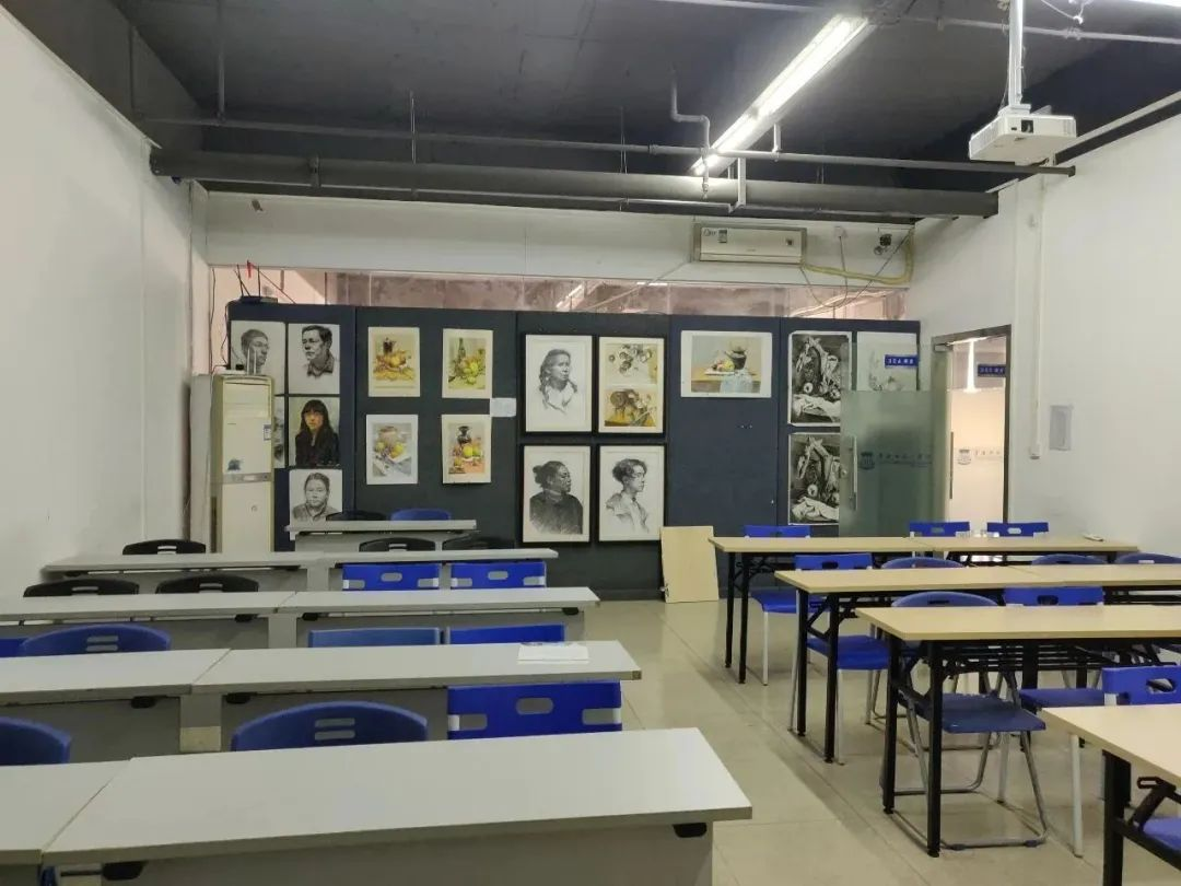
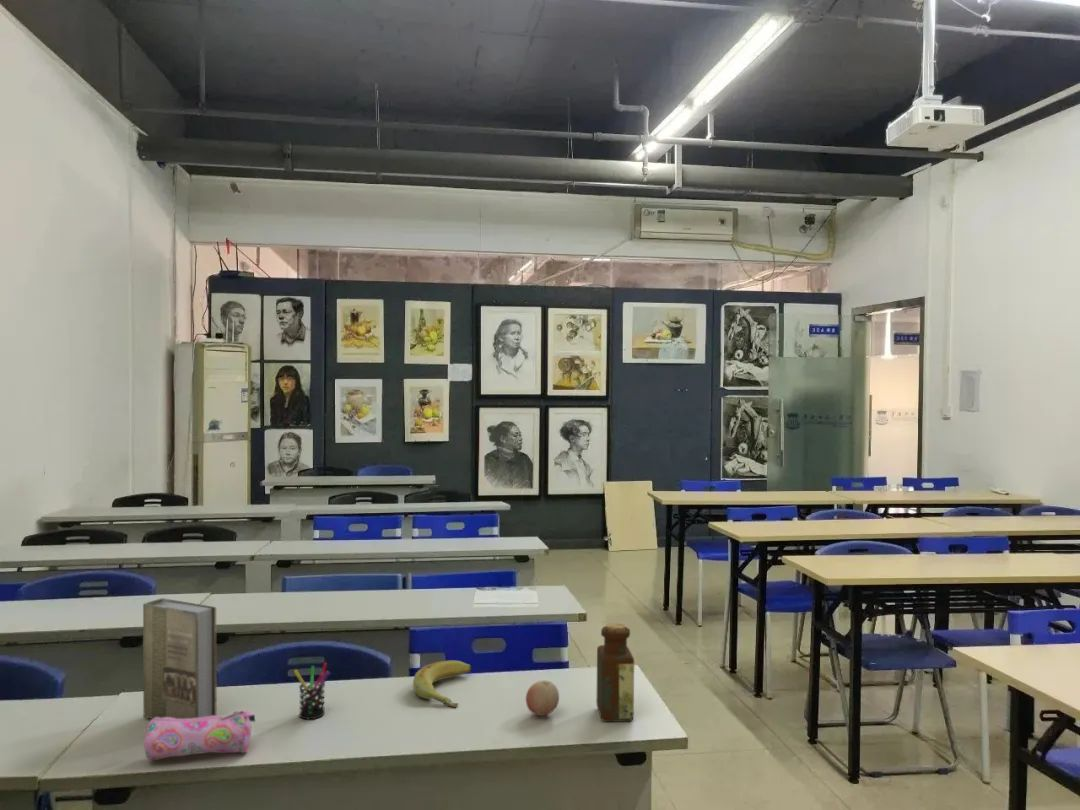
+ fruit (542, 698)
+ banana (444, 678)
+ pen holder (313, 687)
+ pencil case (200, 733)
+ book (179, 662)
+ bottle (615, 669)
